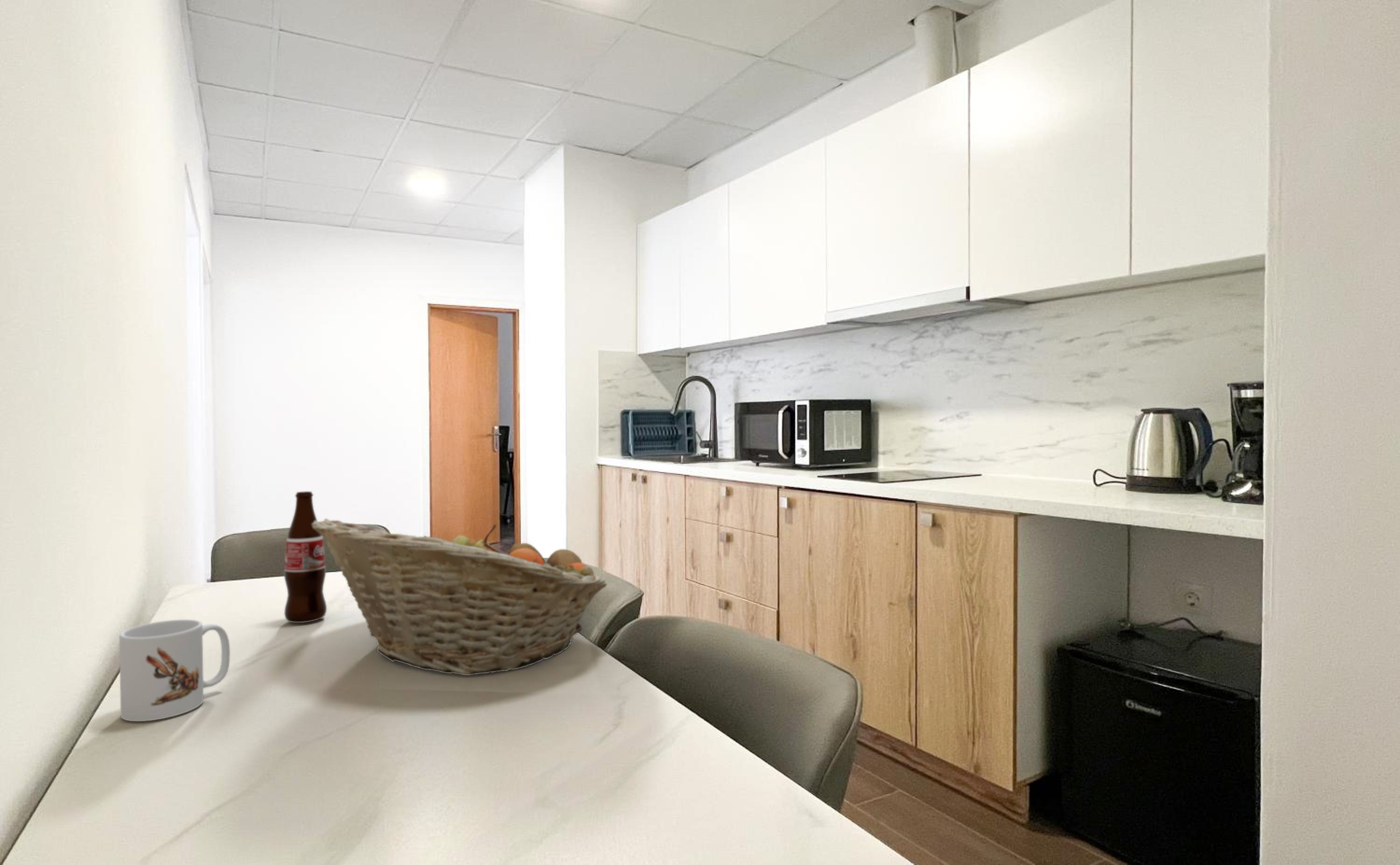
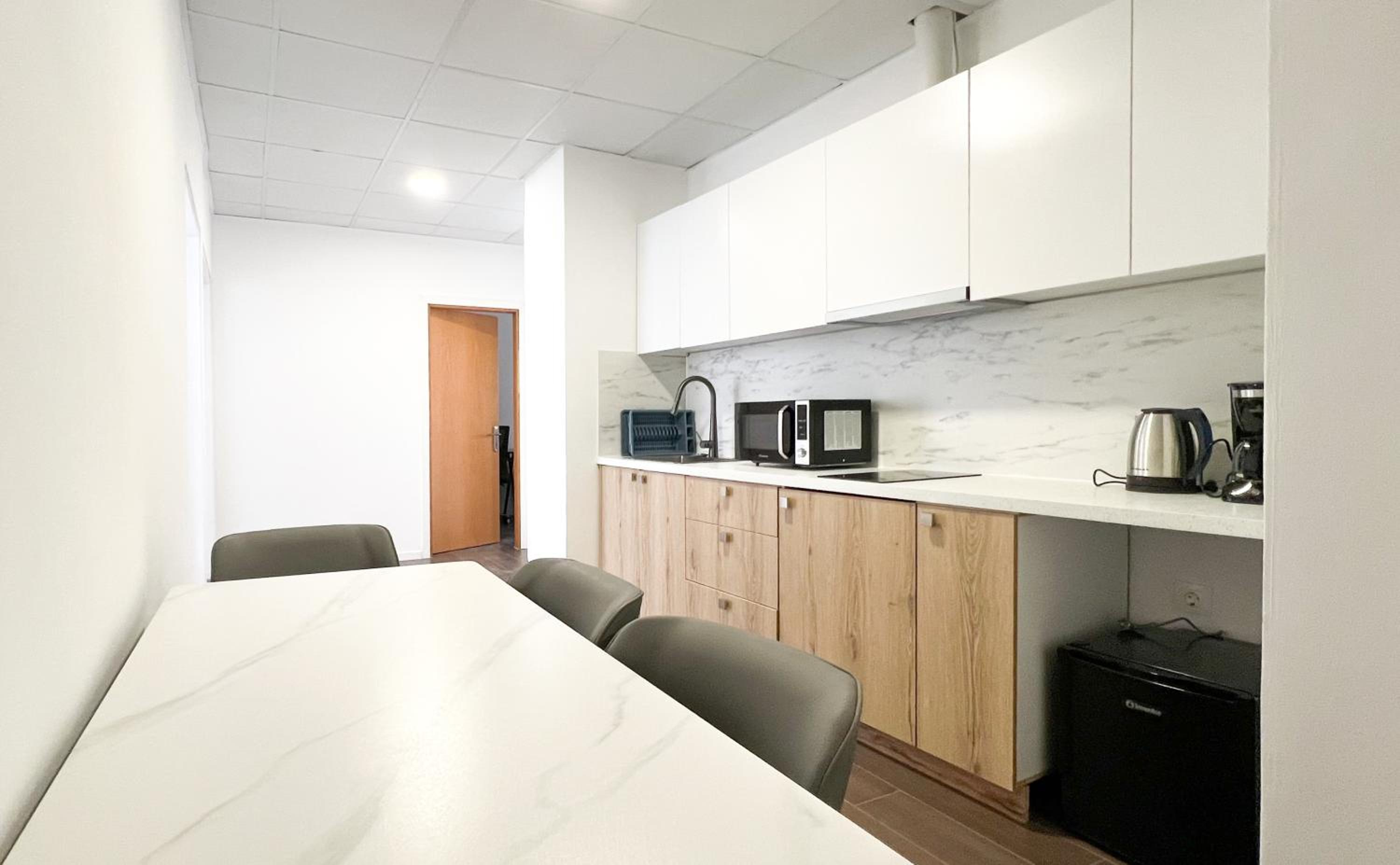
- bottle (305, 556)
- mug (179, 663)
- fruit basket (462, 579)
